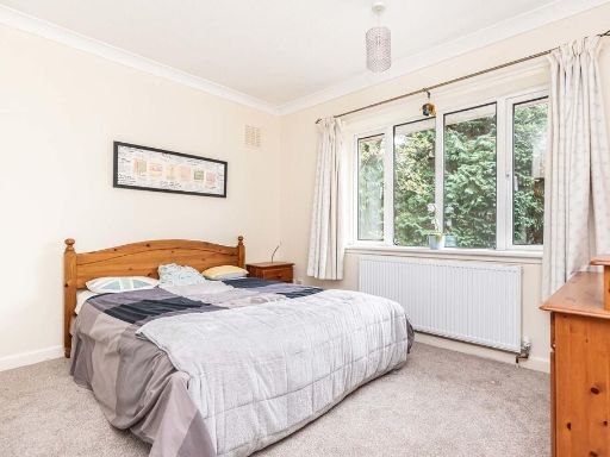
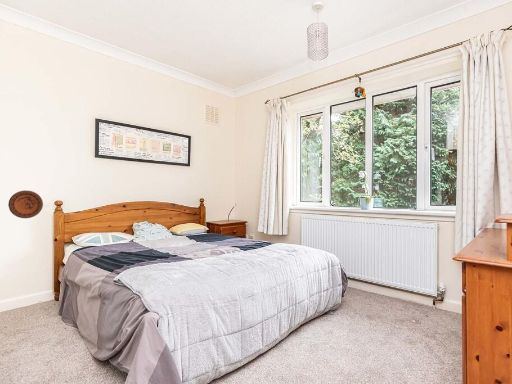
+ decorative plate (26, 204)
